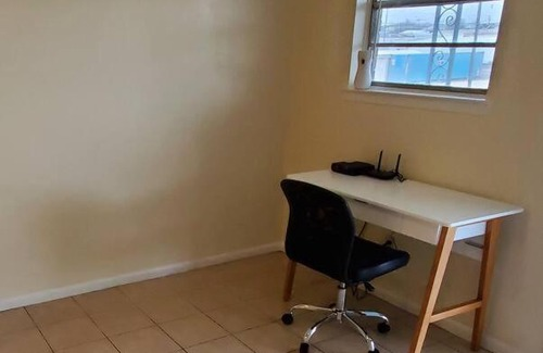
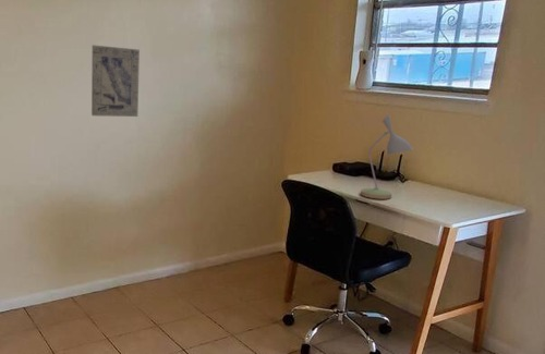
+ desk lamp (388, 154)
+ wall art (116, 82)
